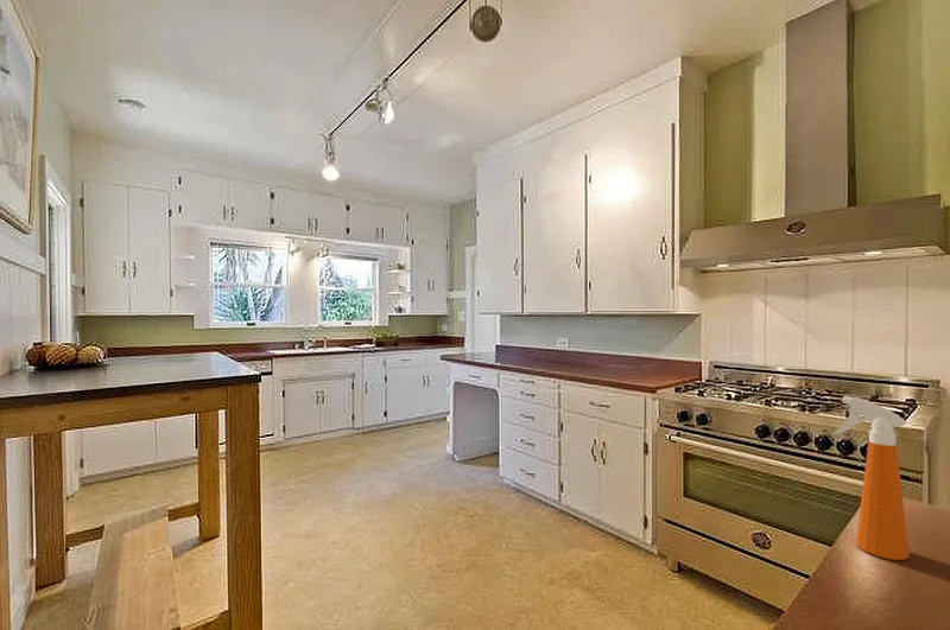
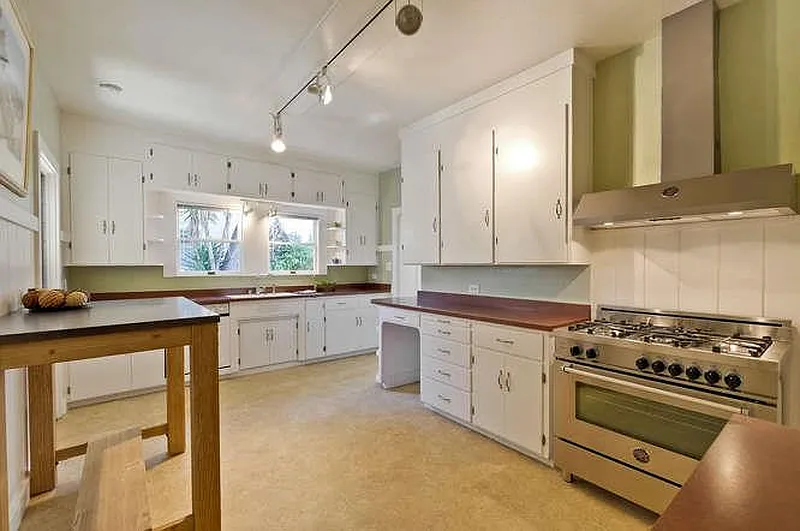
- spray bottle (868, 472)
